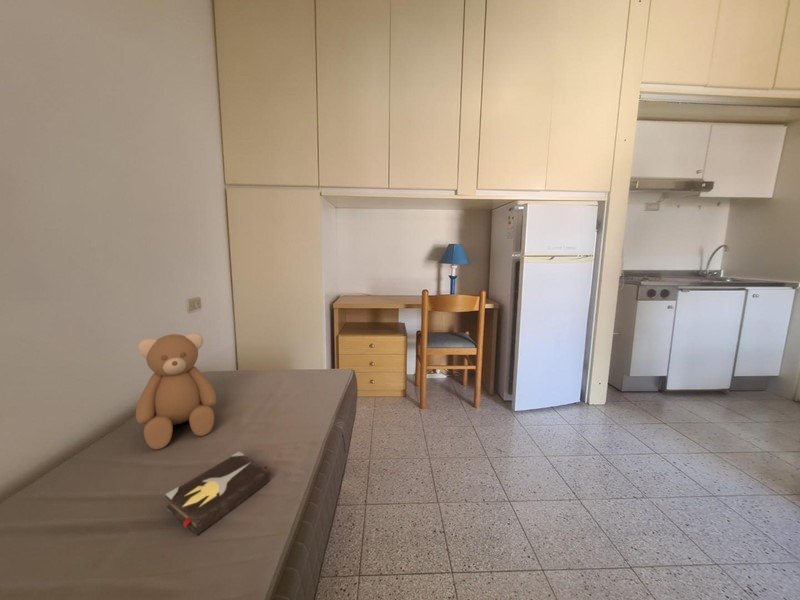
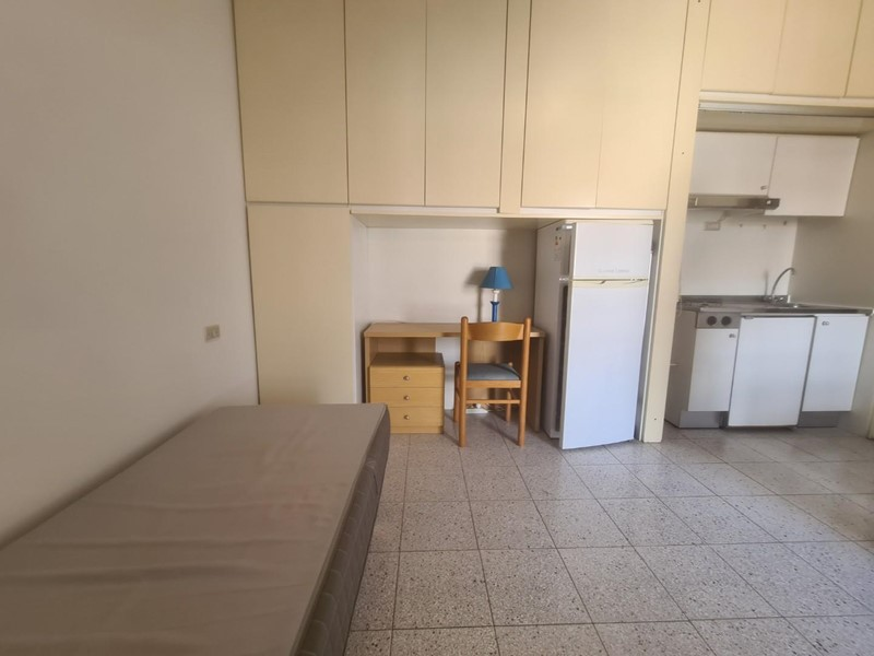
- hardback book (220, 487)
- teddy bear (176, 383)
